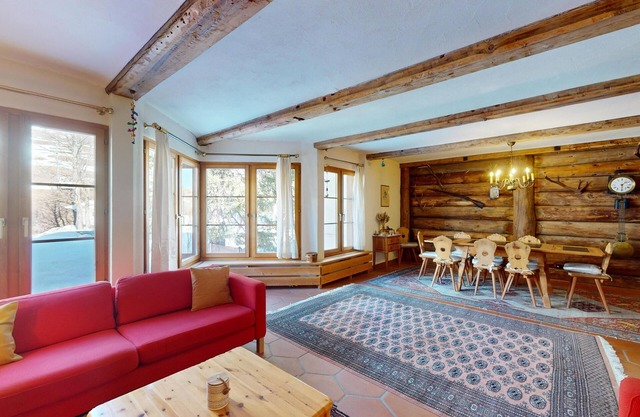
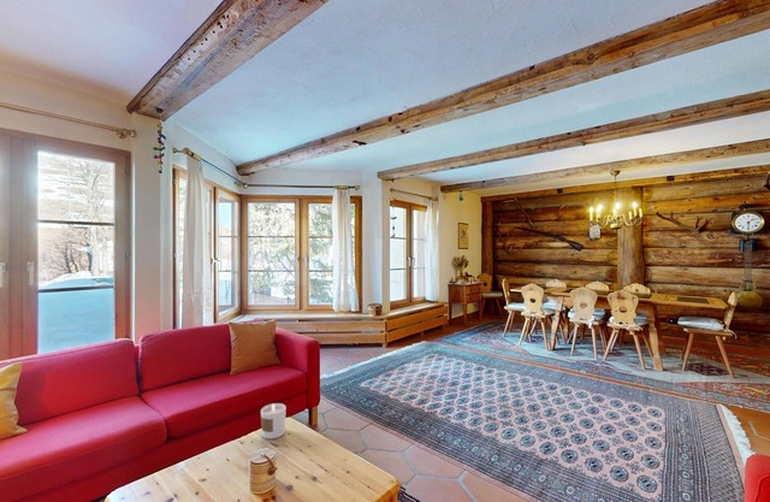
+ candle (273, 418)
